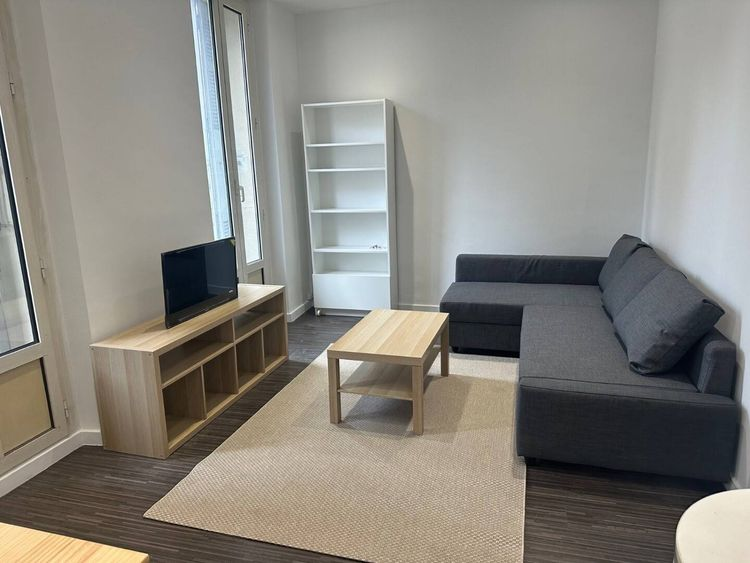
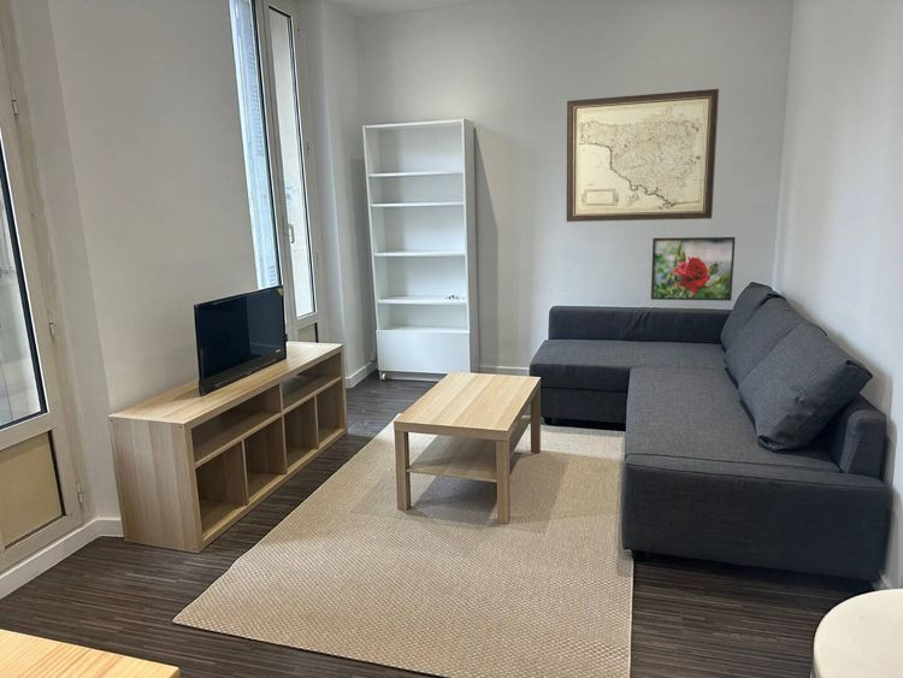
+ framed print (691, 269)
+ wall art (638, 159)
